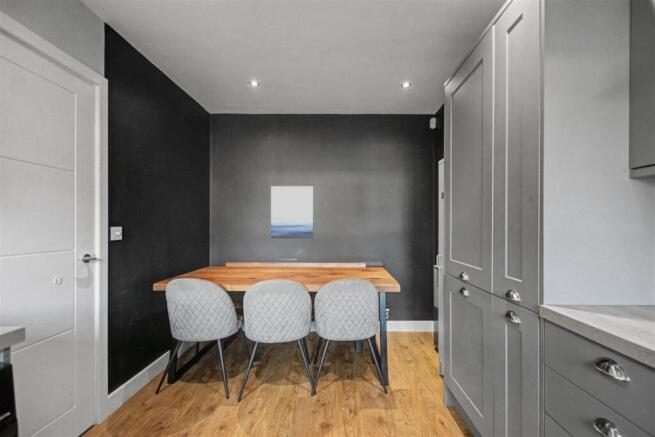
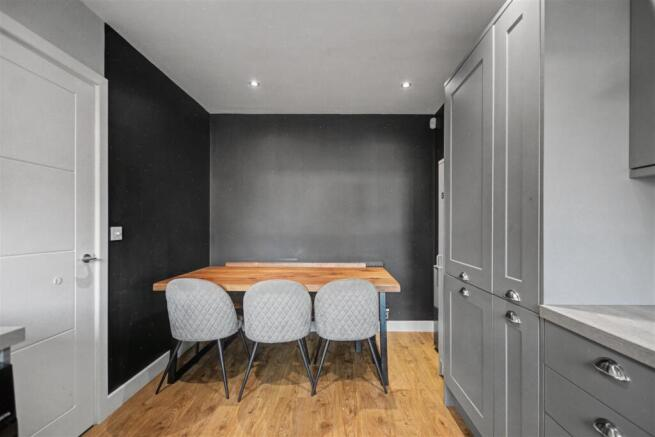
- wall art (292, 212)
